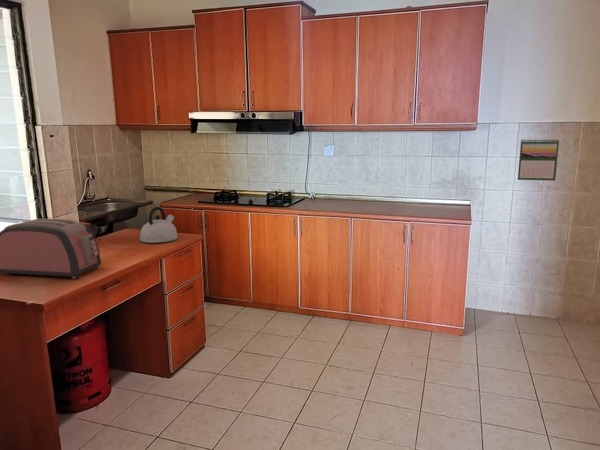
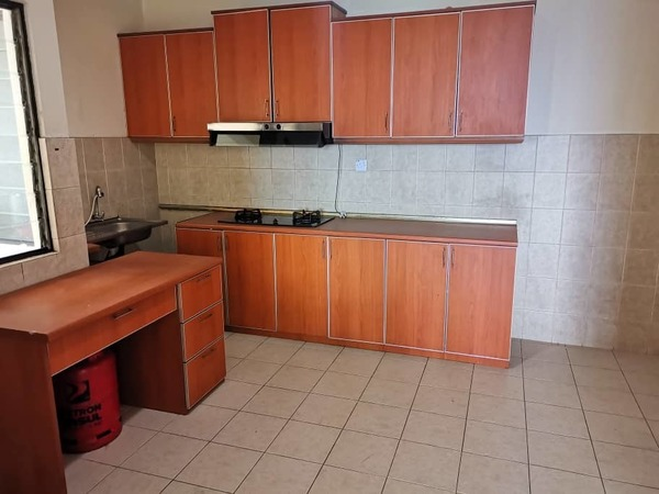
- kettle (159, 222)
- toaster (49, 246)
- calendar (538, 159)
